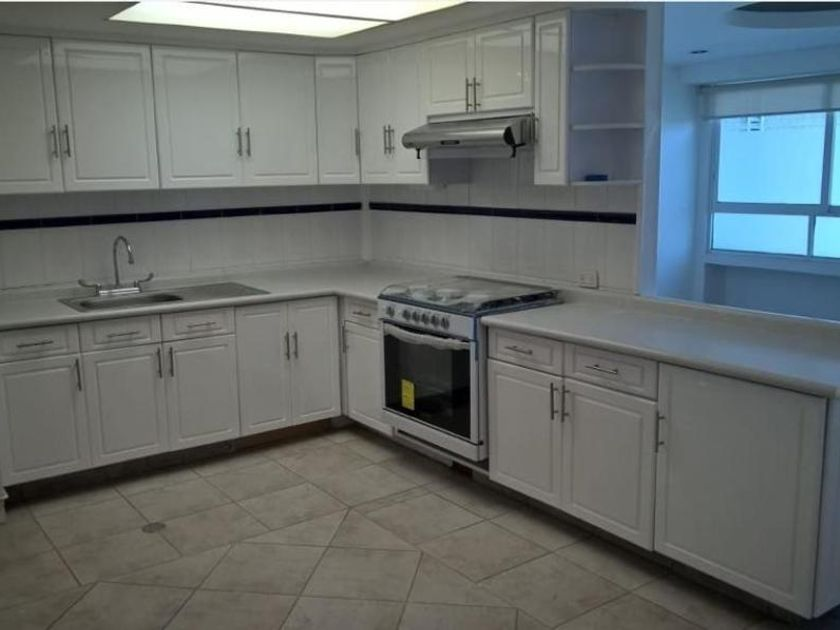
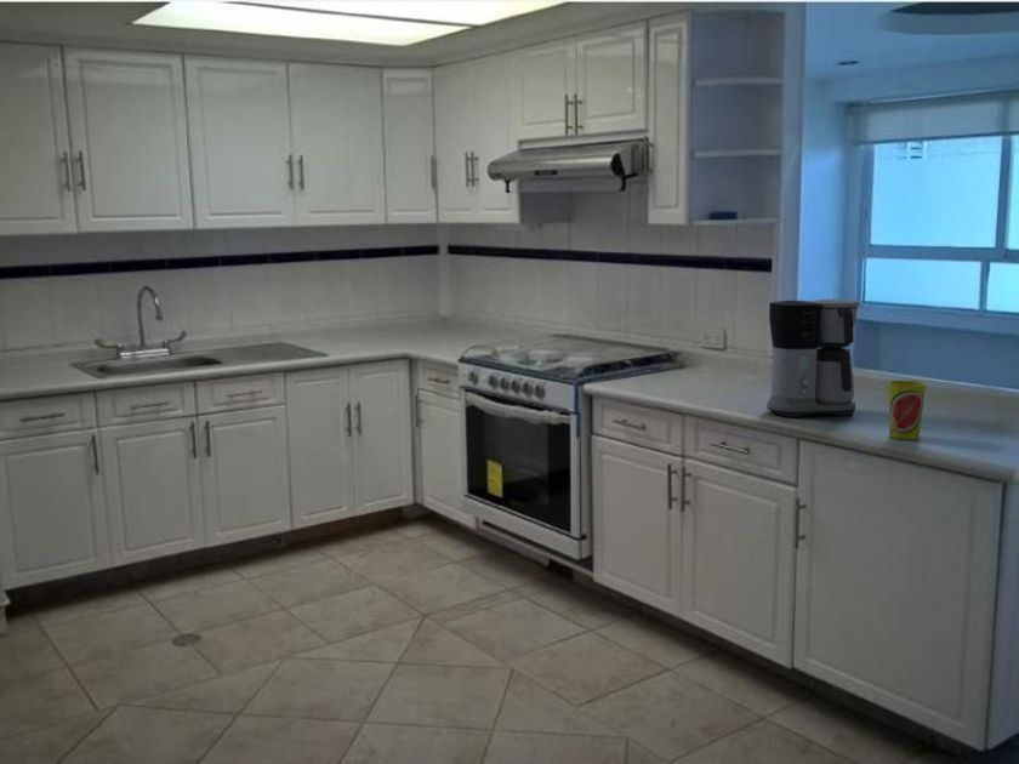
+ cup (905, 410)
+ coffee maker (815, 357)
